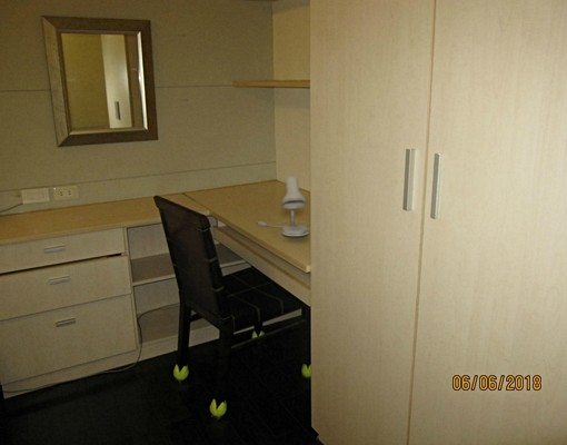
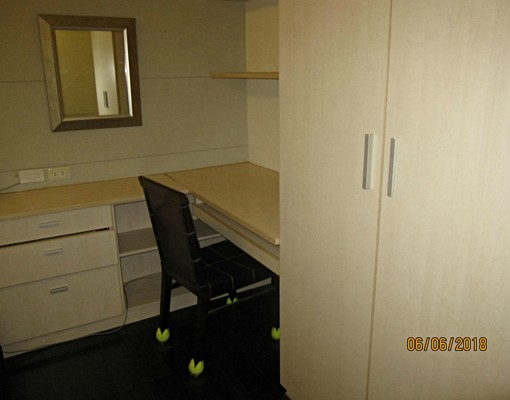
- desk lamp (289, 201)
